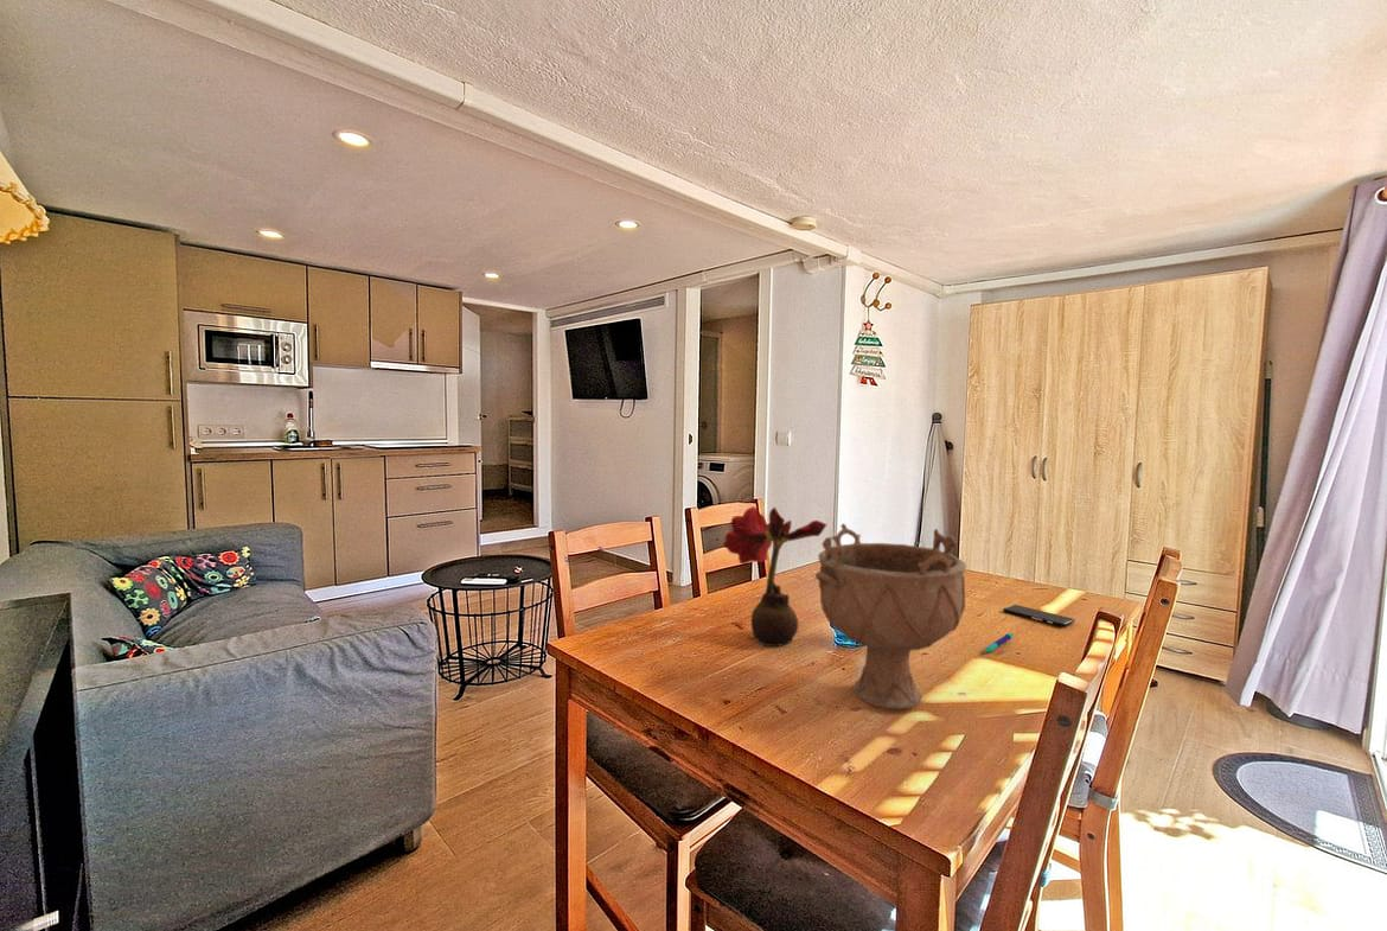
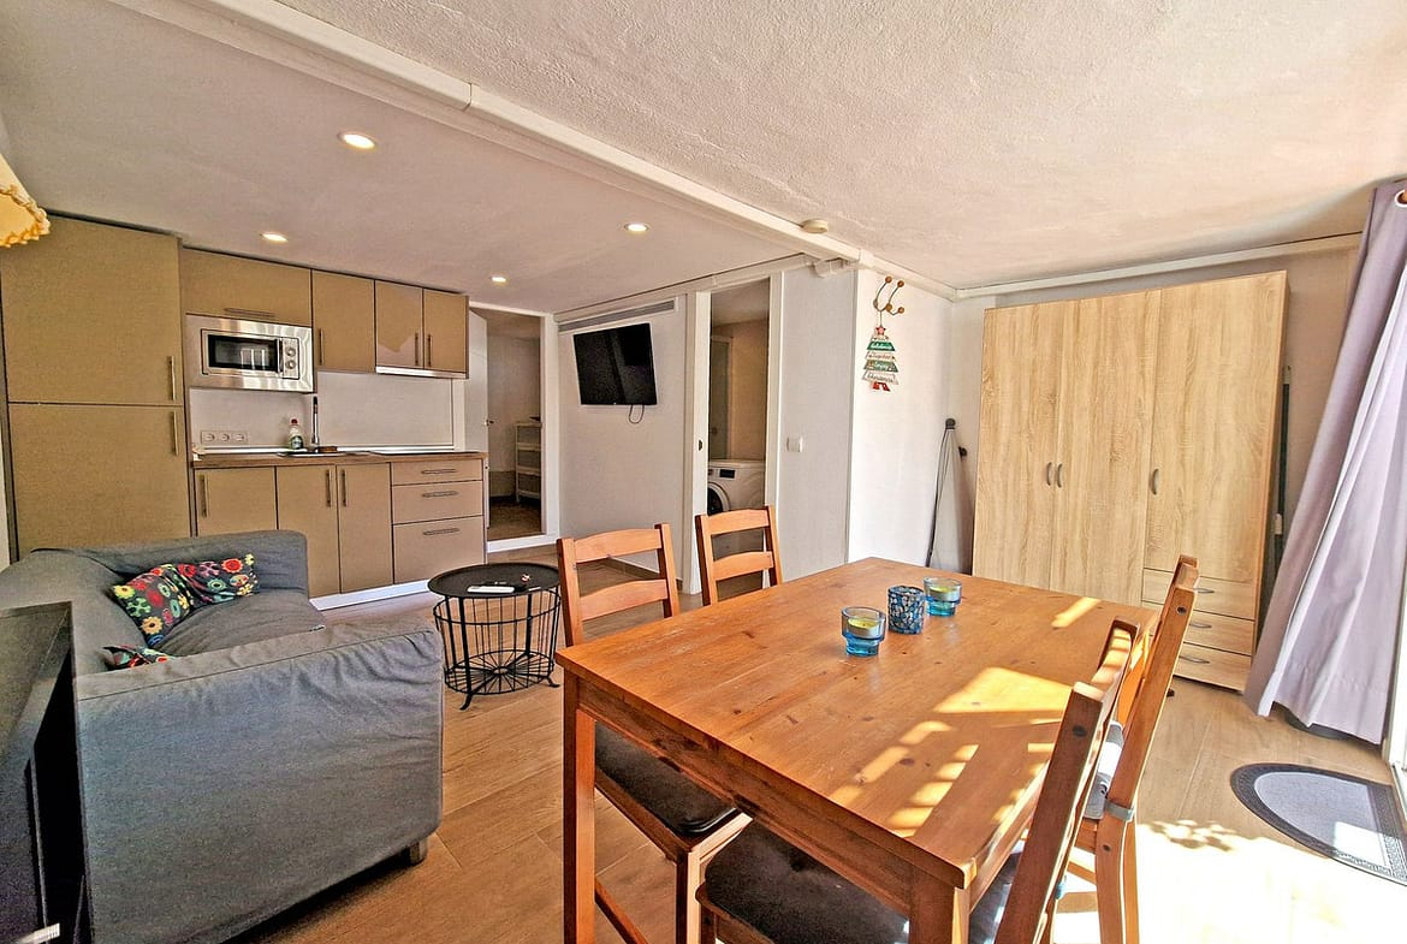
- flower (769, 568)
- decorative bowl (886, 614)
- smartphone (1037, 614)
- pen (997, 642)
